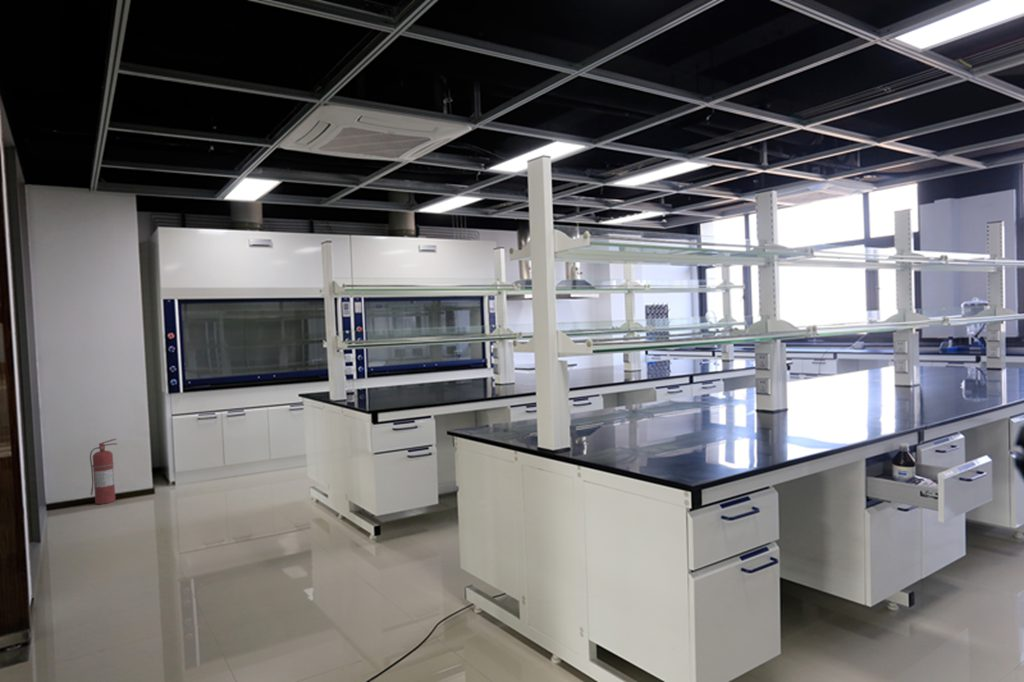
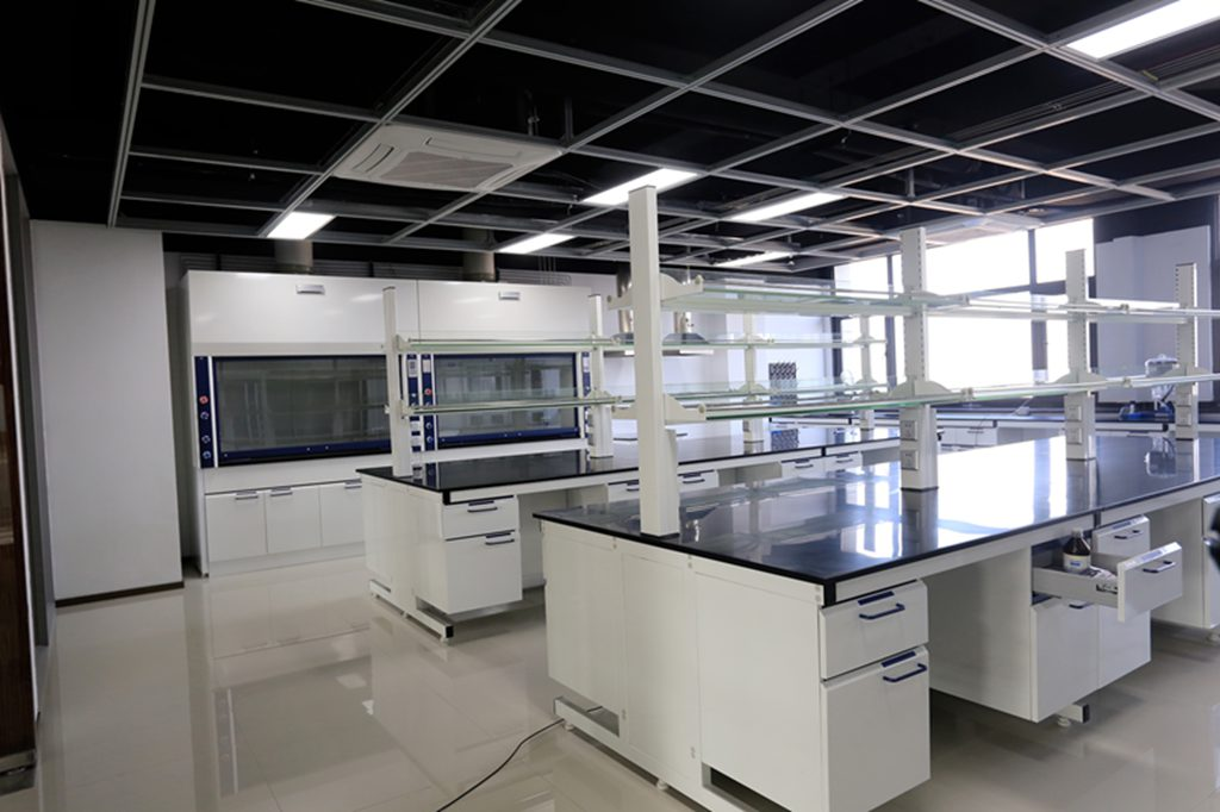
- fire extinguisher (104, 471)
